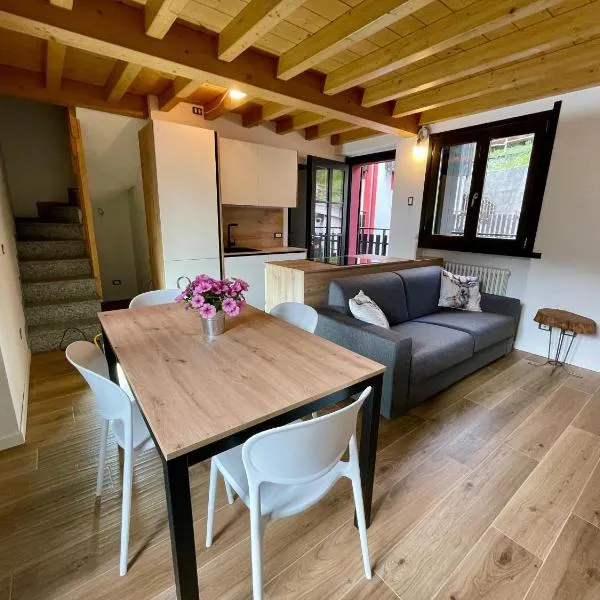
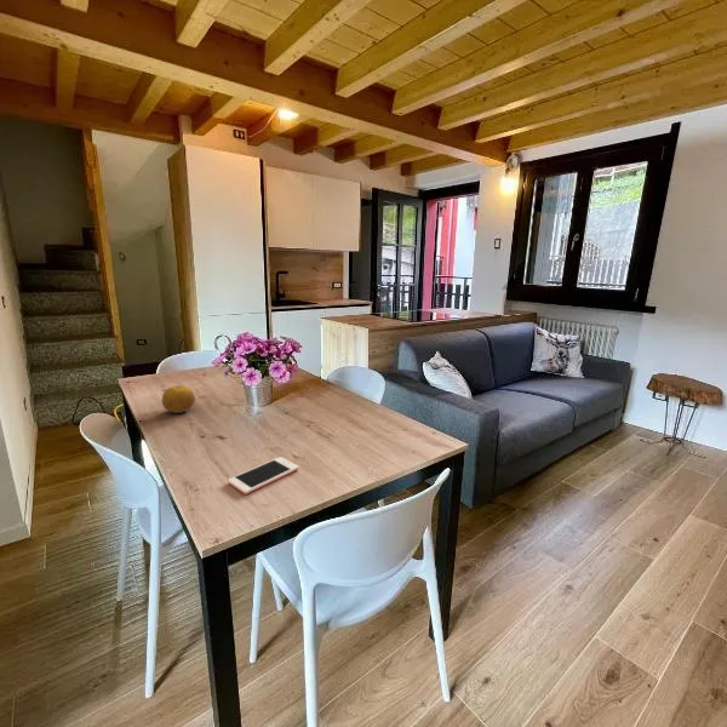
+ fruit (178, 399)
+ cell phone (264, 474)
